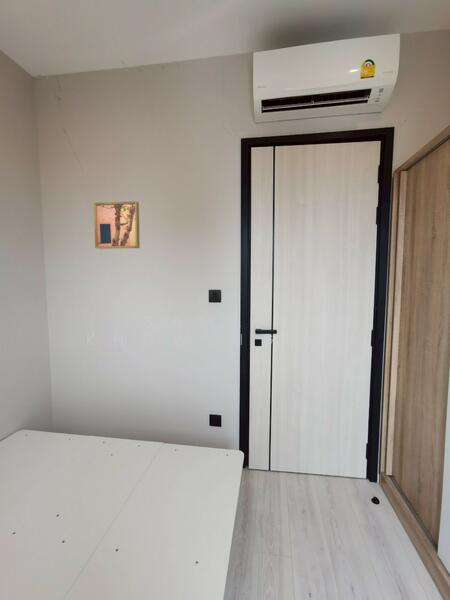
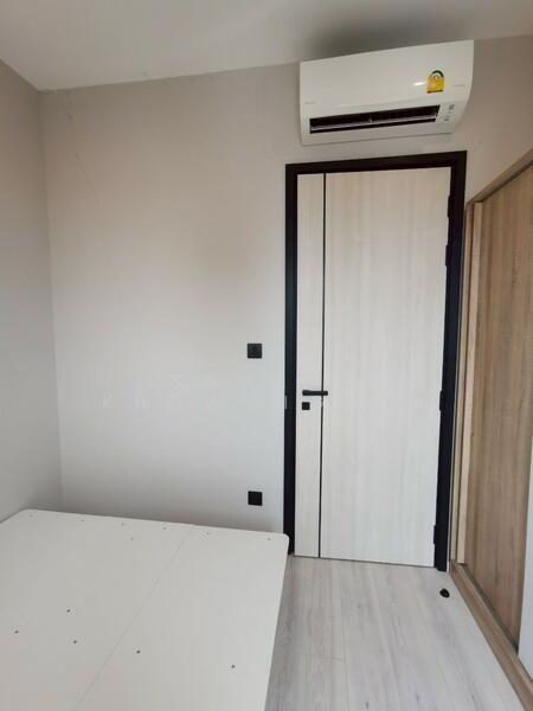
- wall art (116, 225)
